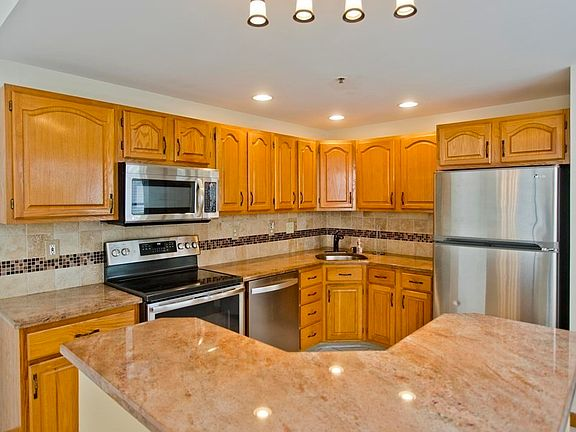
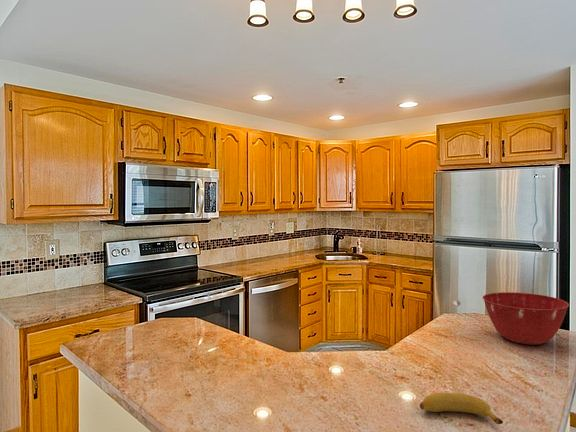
+ banana (456, 408)
+ mixing bowl (523, 319)
